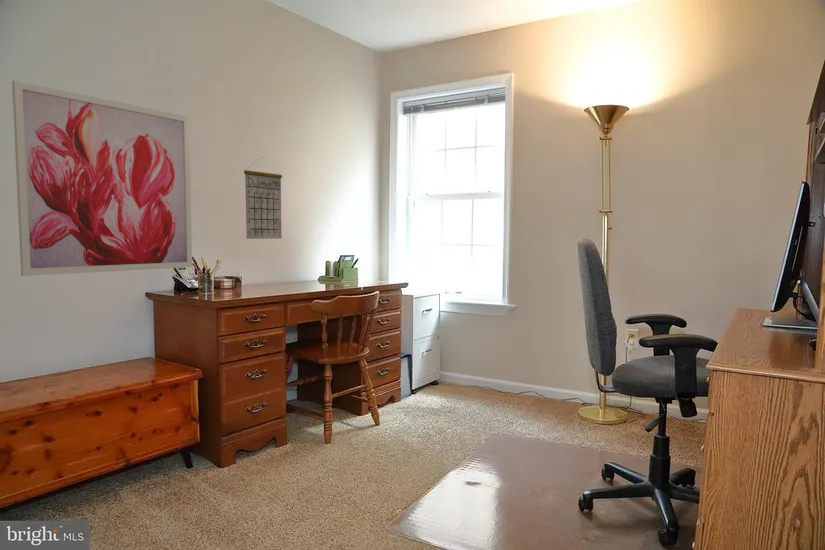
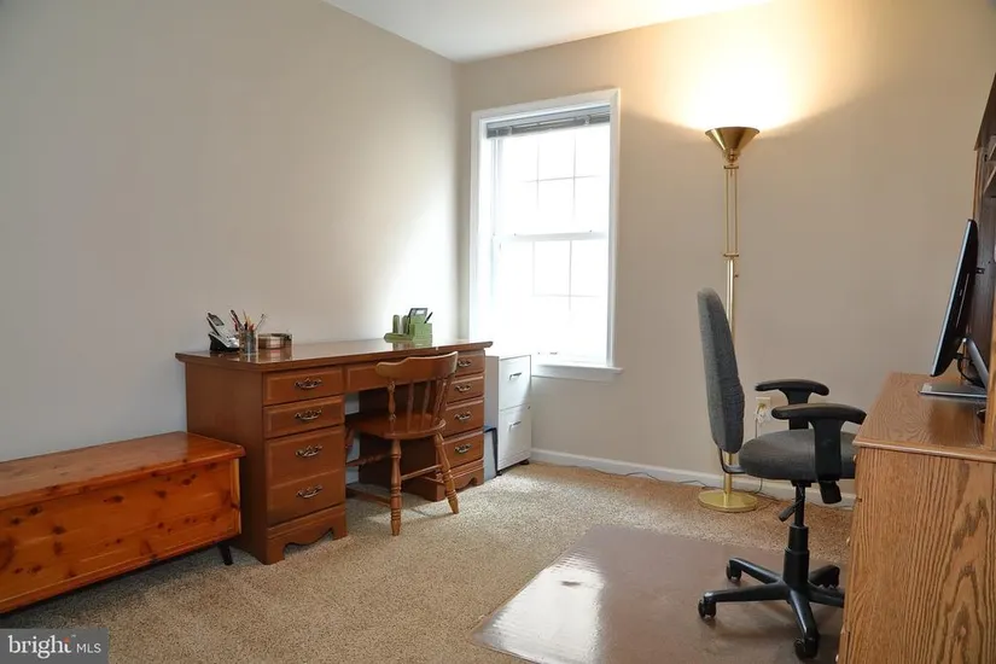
- wall art (114, 186)
- calendar (263, 197)
